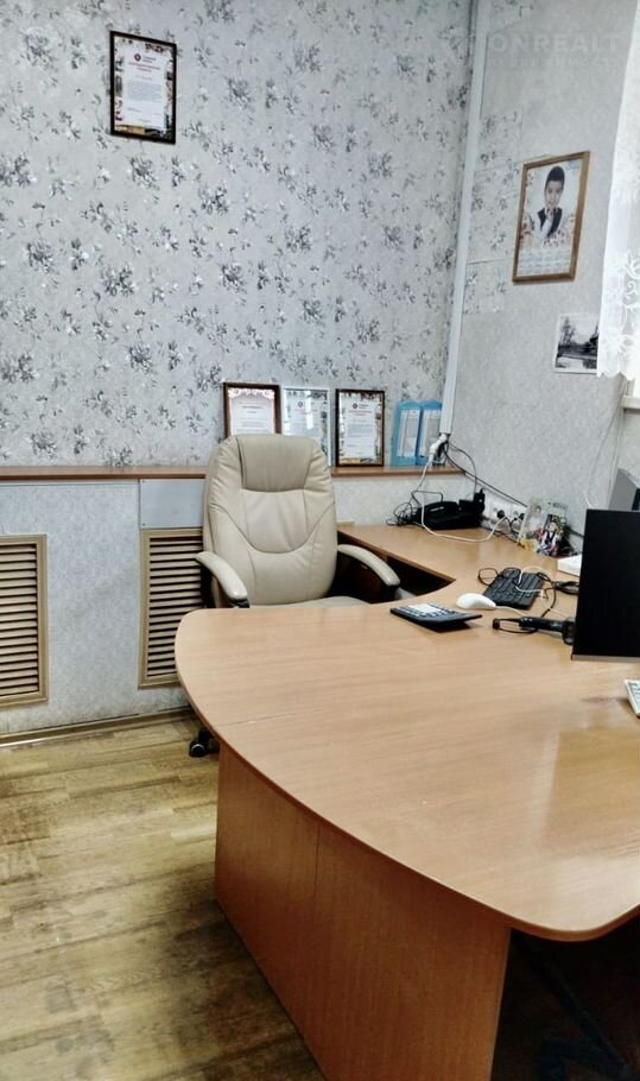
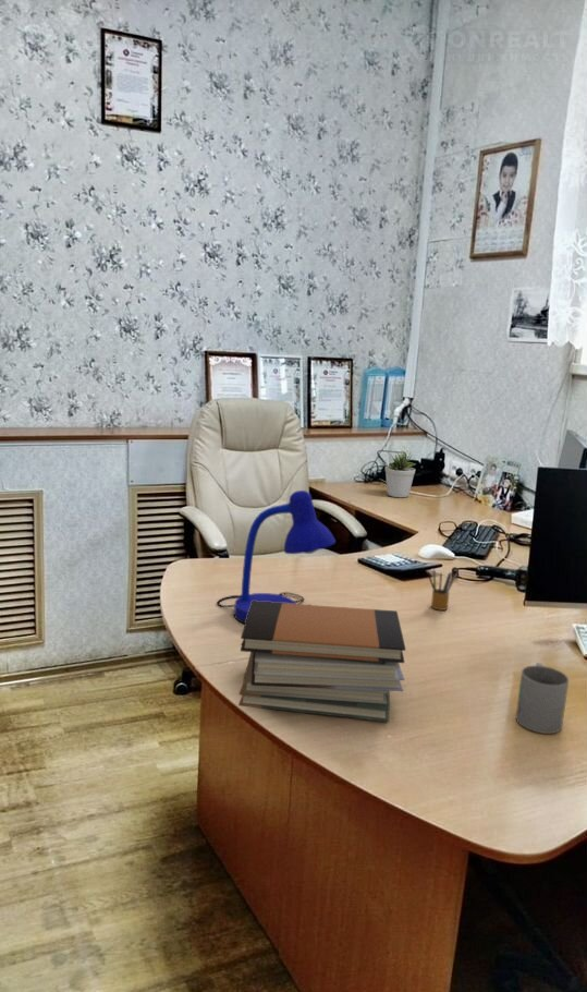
+ desk lamp (285, 551)
+ potted plant (399, 472)
+ book stack (321, 658)
+ pencil box (440, 588)
+ mug (539, 692)
